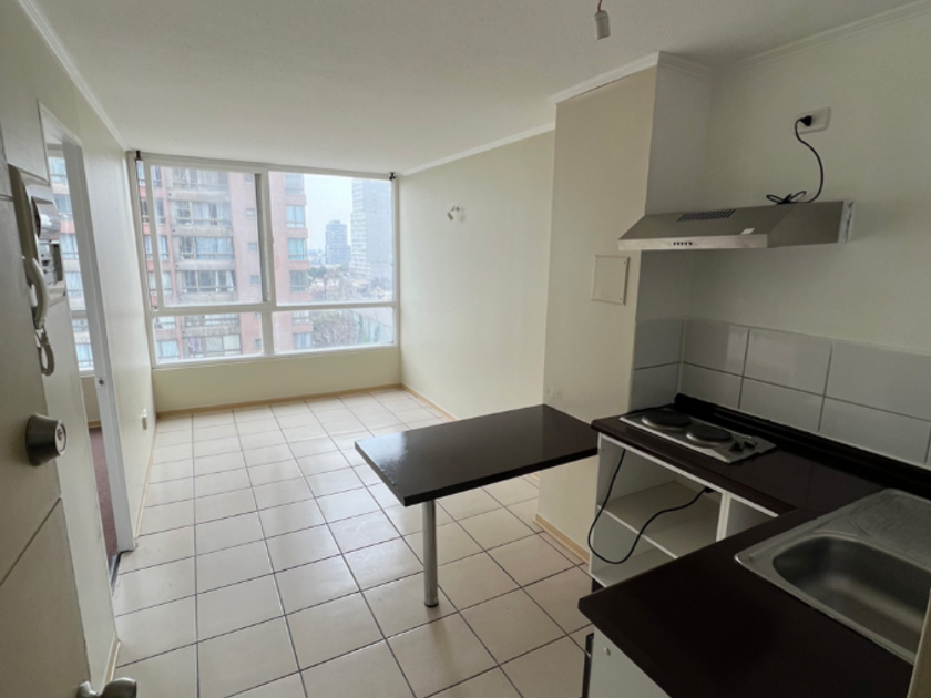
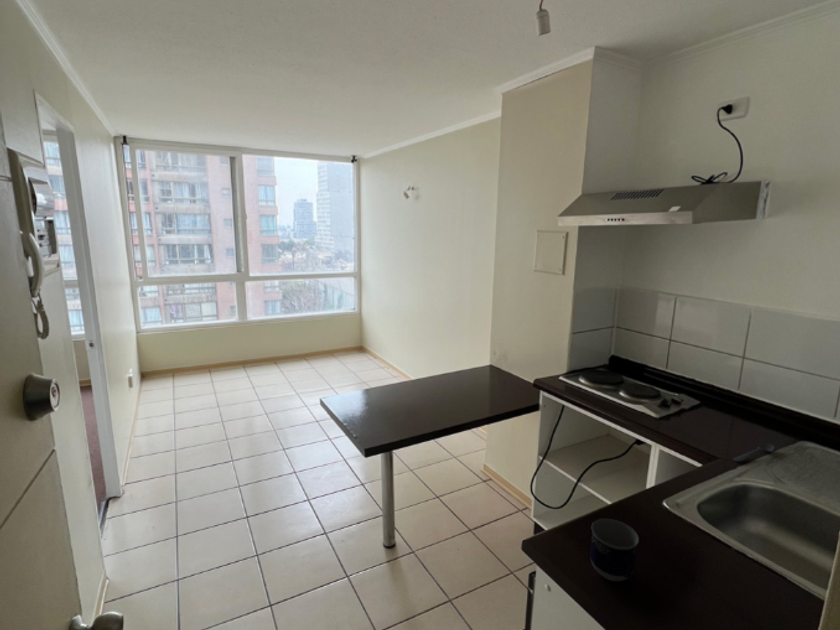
+ spoon (754, 452)
+ cup (615, 557)
